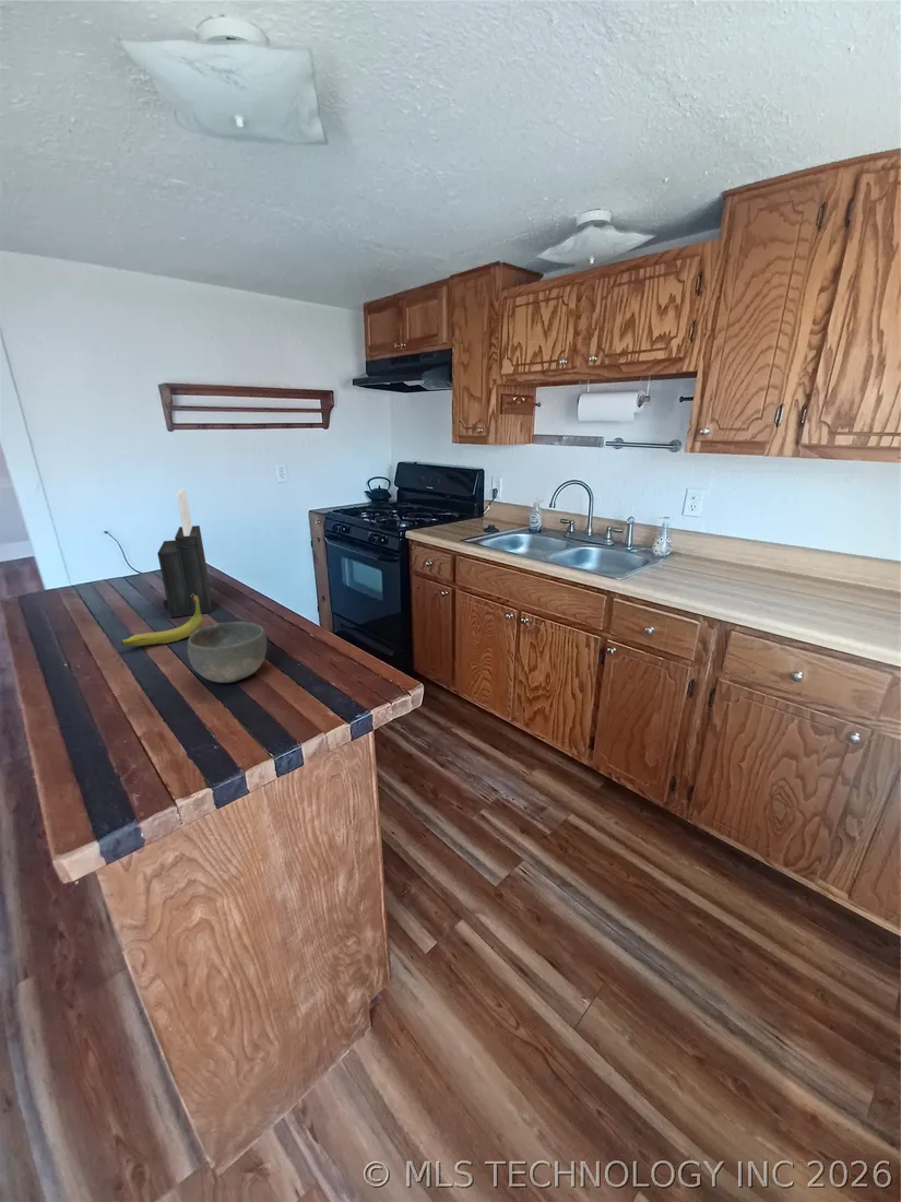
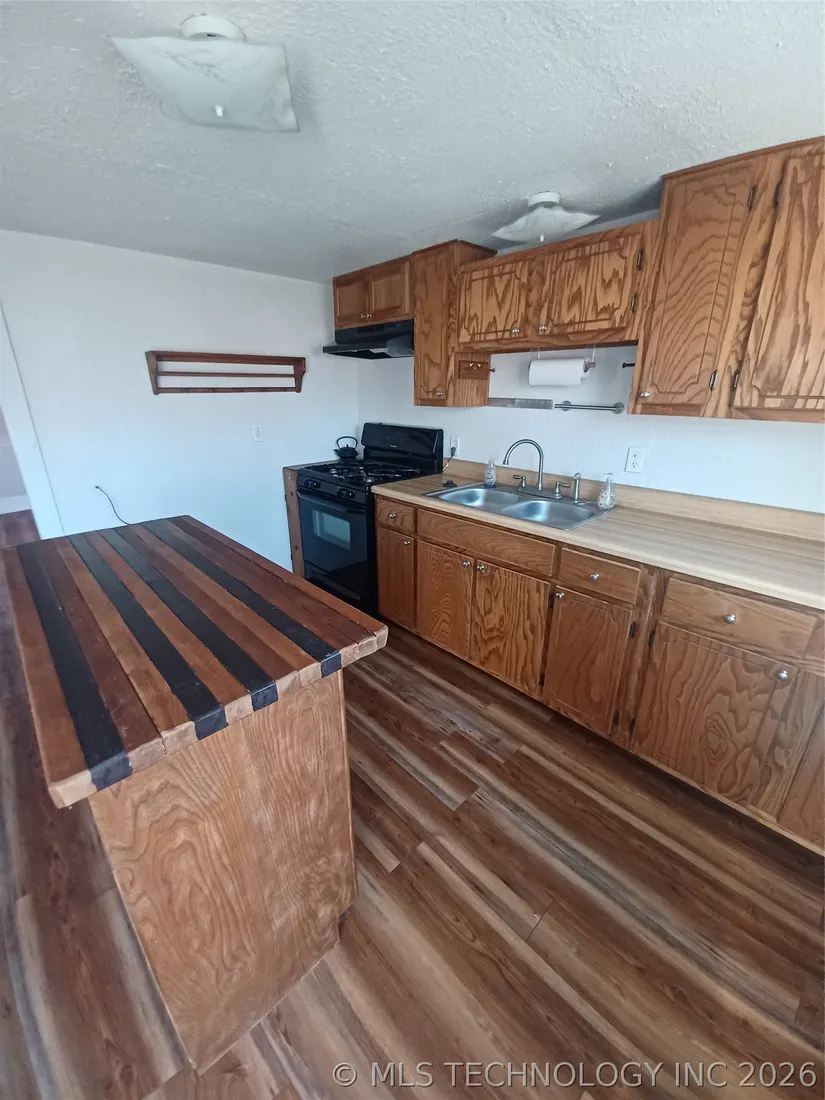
- banana (164, 631)
- bowl (229, 653)
- knife block (177, 551)
